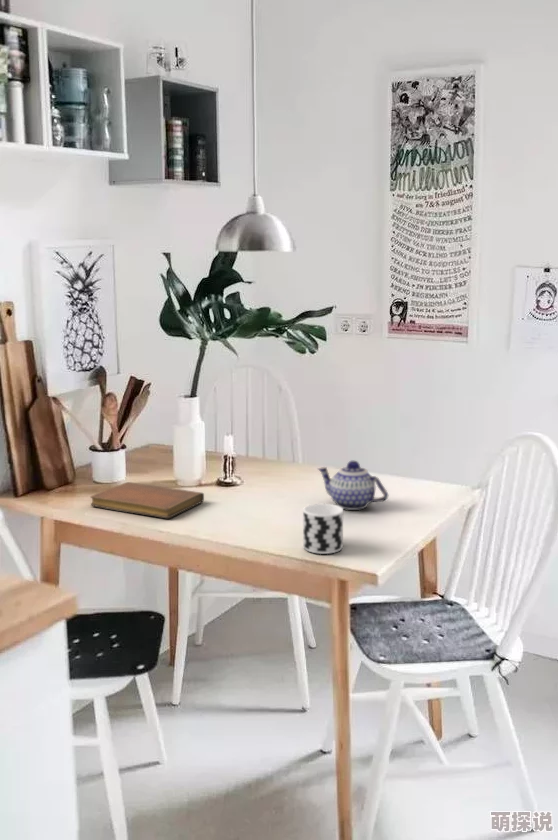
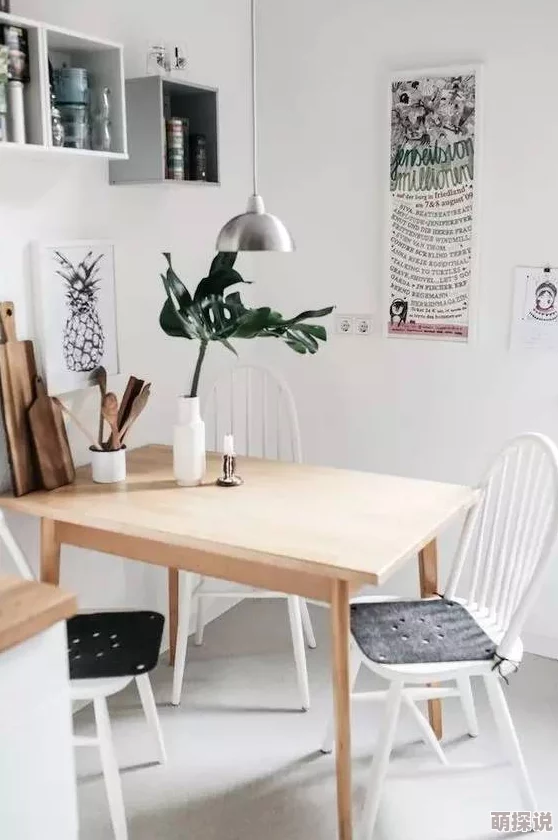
- cup (324, 526)
- teapot (351, 483)
- notebook (147, 498)
